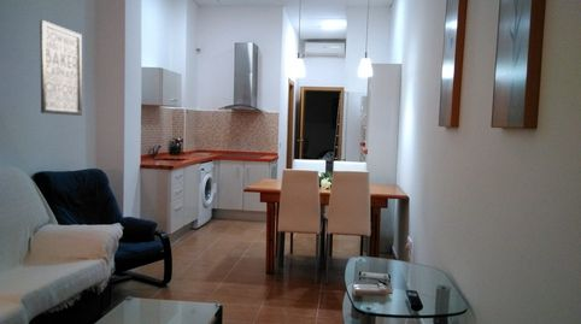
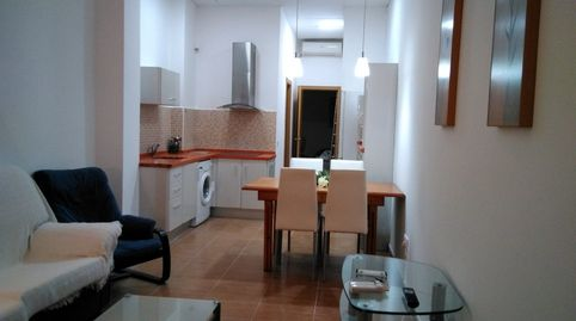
- wall art (61, 71)
